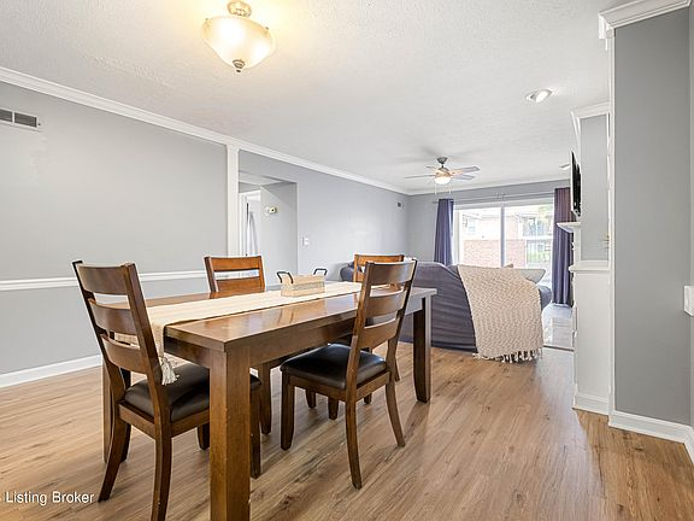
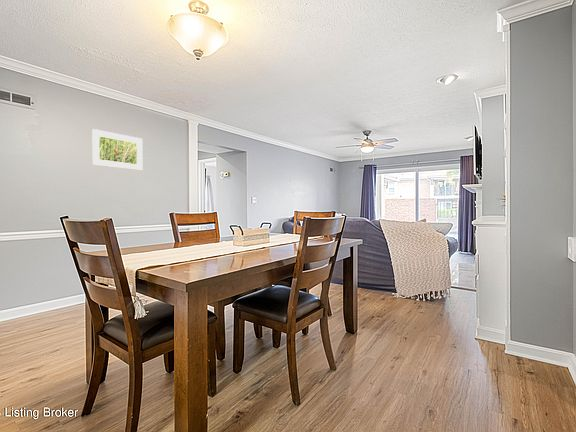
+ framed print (118, 150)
